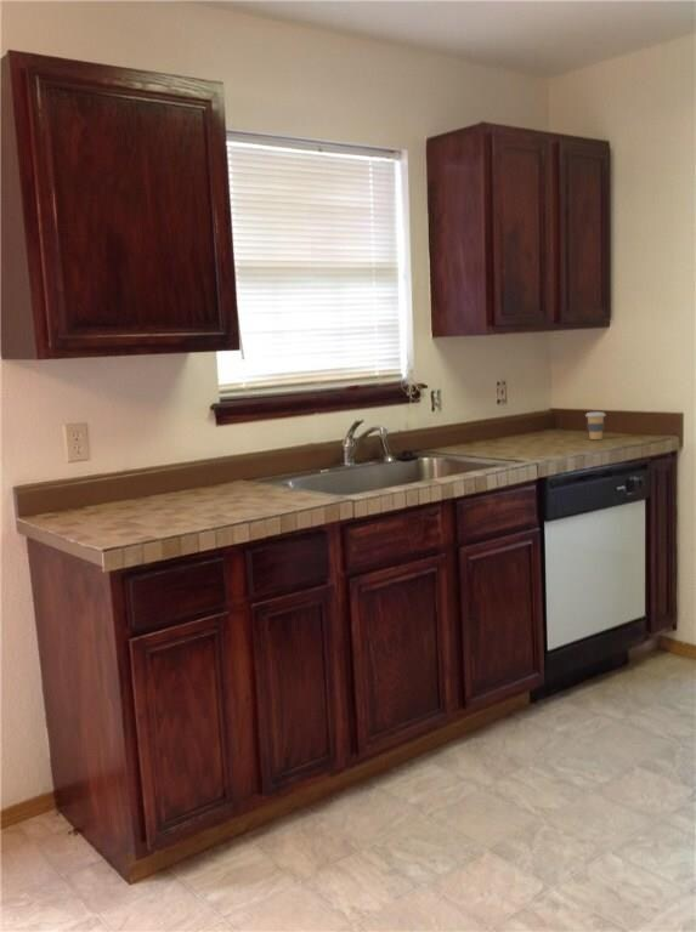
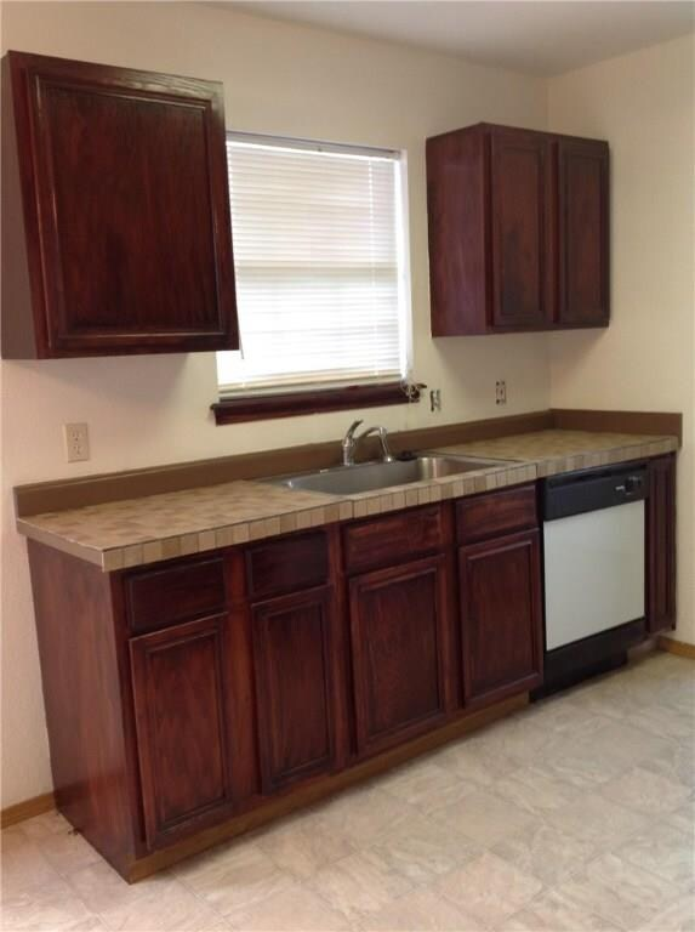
- coffee cup (595, 425)
